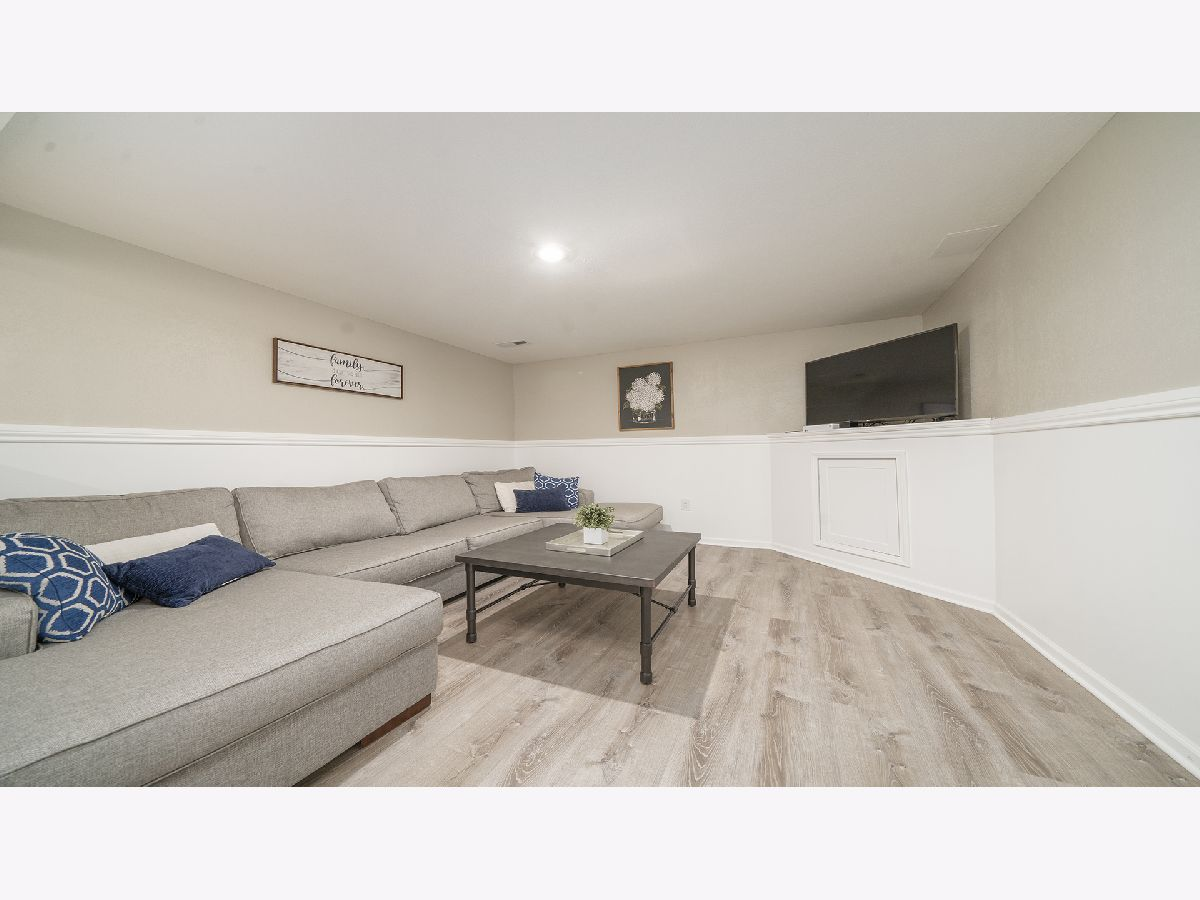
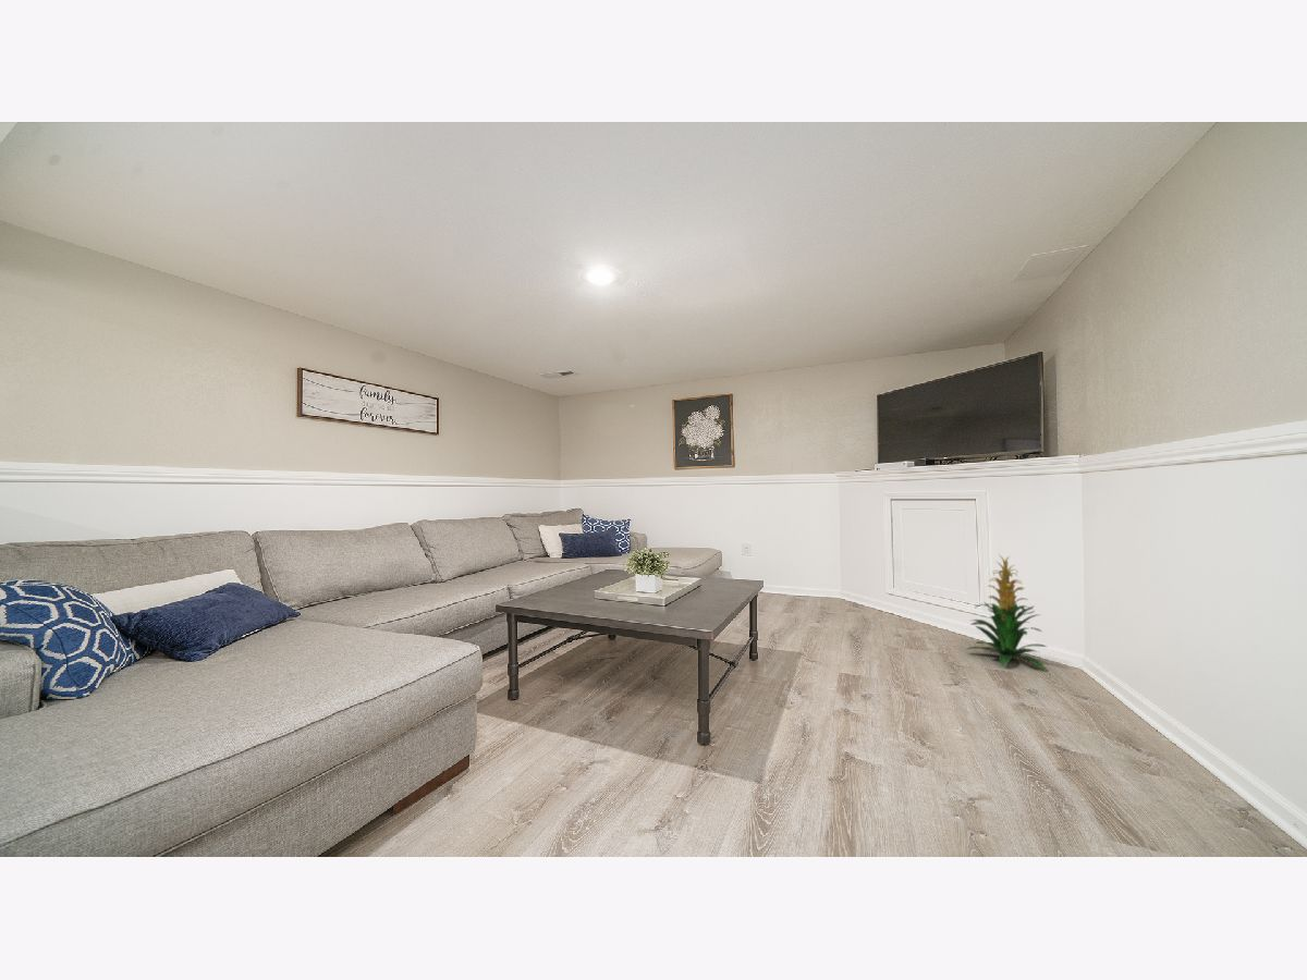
+ indoor plant (1006, 605)
